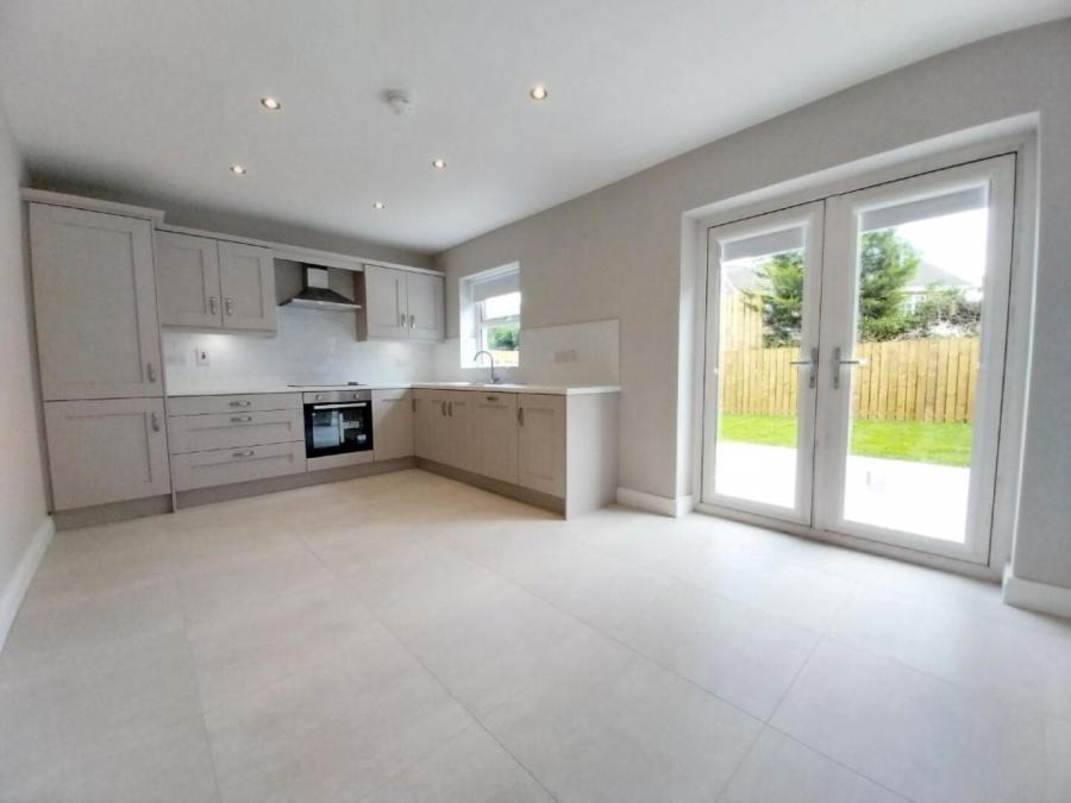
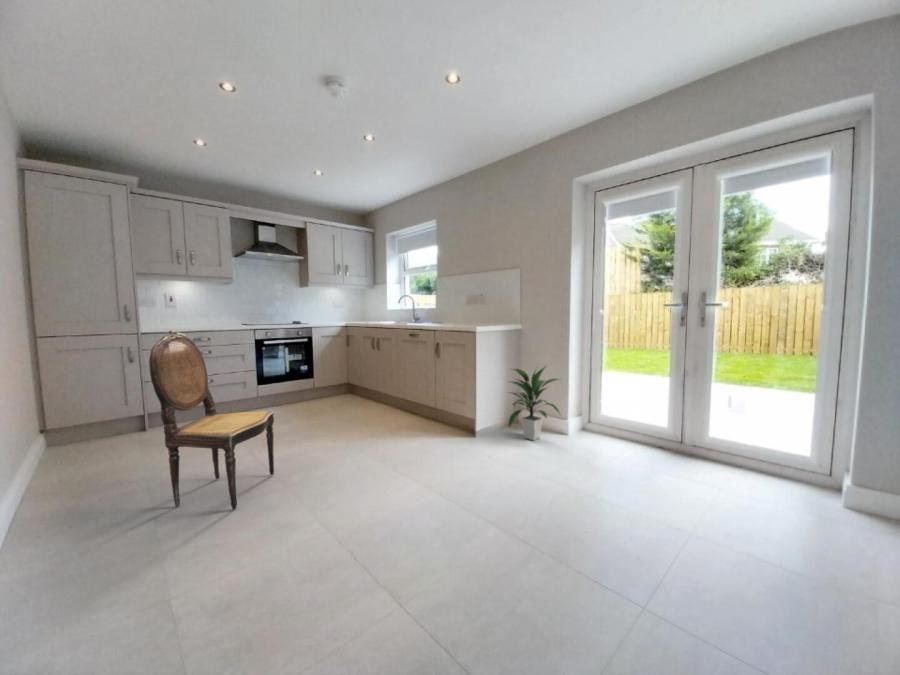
+ indoor plant (529, 400)
+ dining chair (220, 414)
